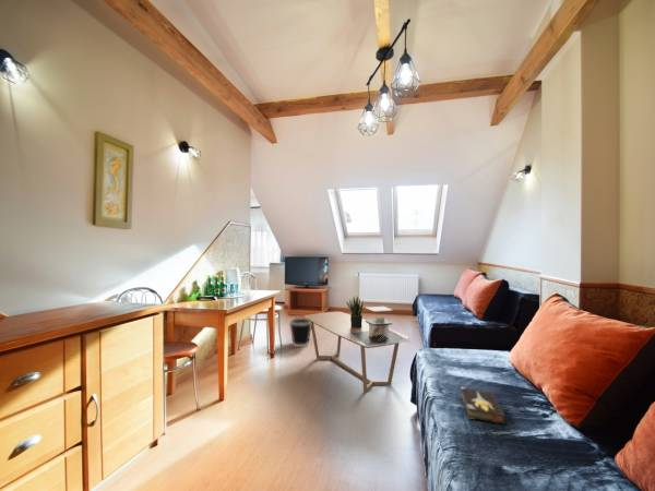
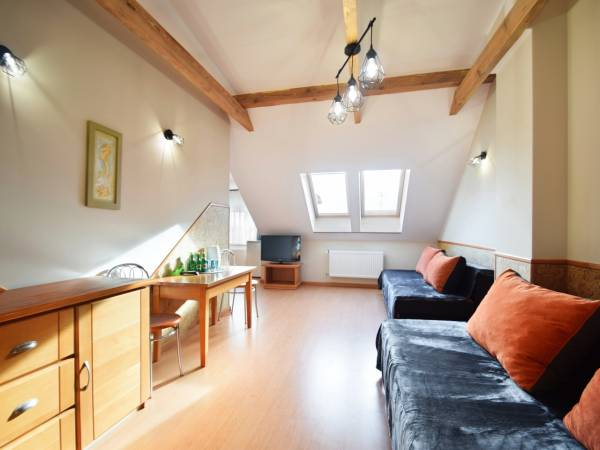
- potted plant (355, 310)
- hardback book (480, 403)
- coffee table (352, 342)
- wastebasket (300, 332)
- architectural model (378, 322)
